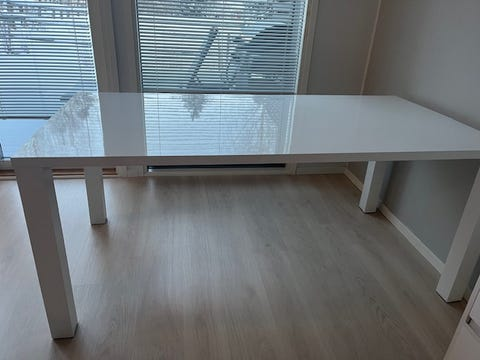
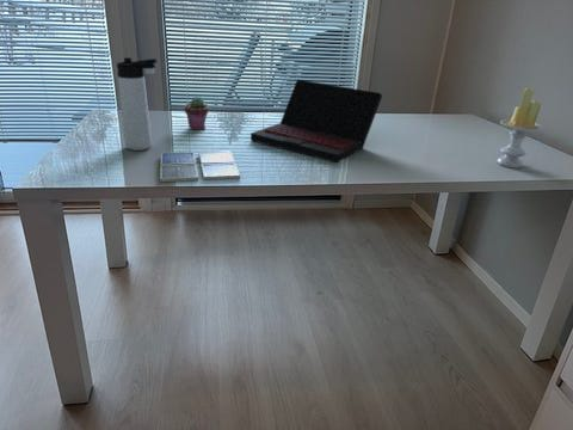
+ potted succulent (196, 112)
+ thermos bottle (140, 104)
+ laptop (316, 116)
+ drink coaster (201, 165)
+ candle (519, 127)
